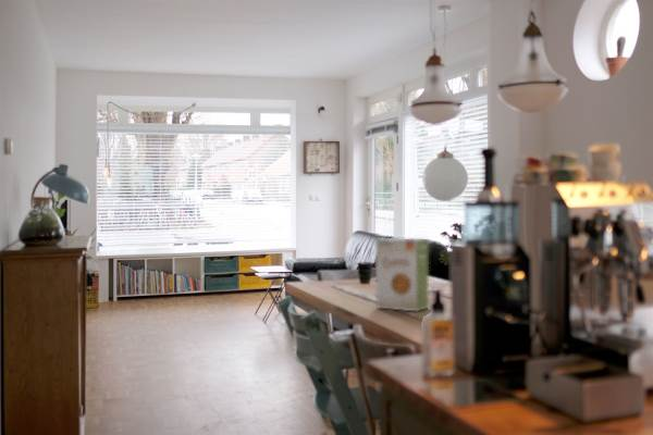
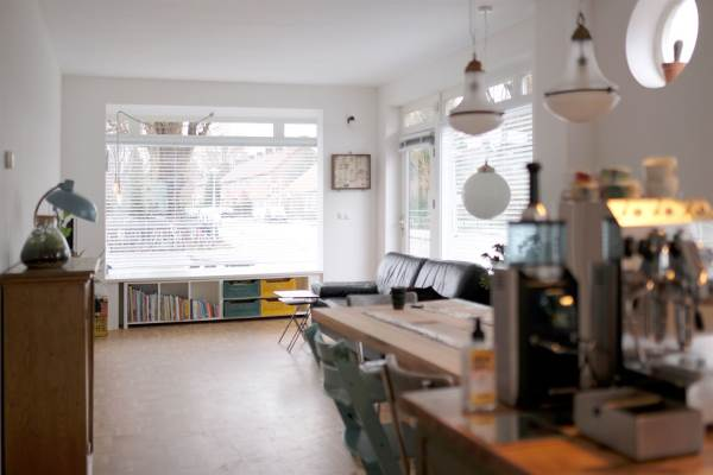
- food box (402, 273)
